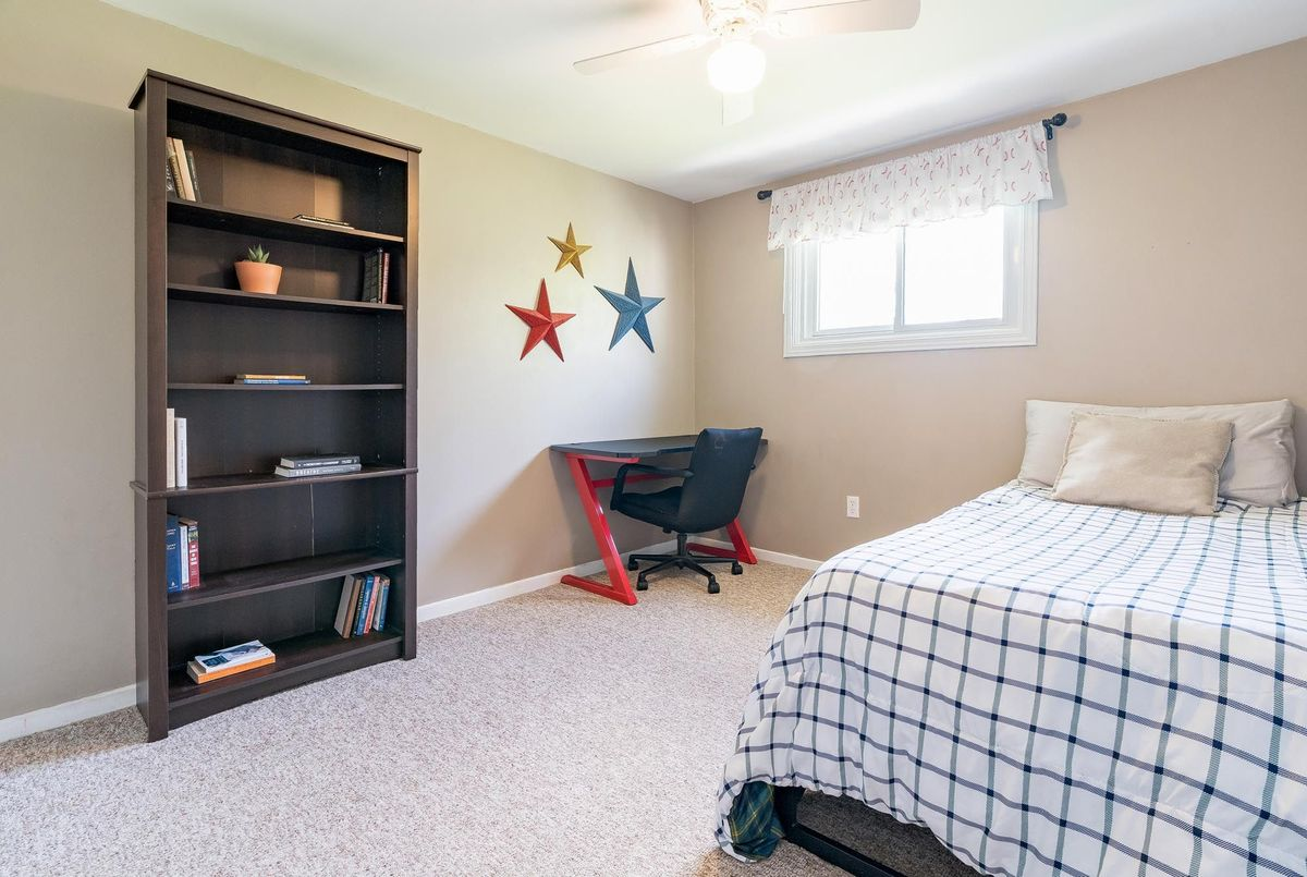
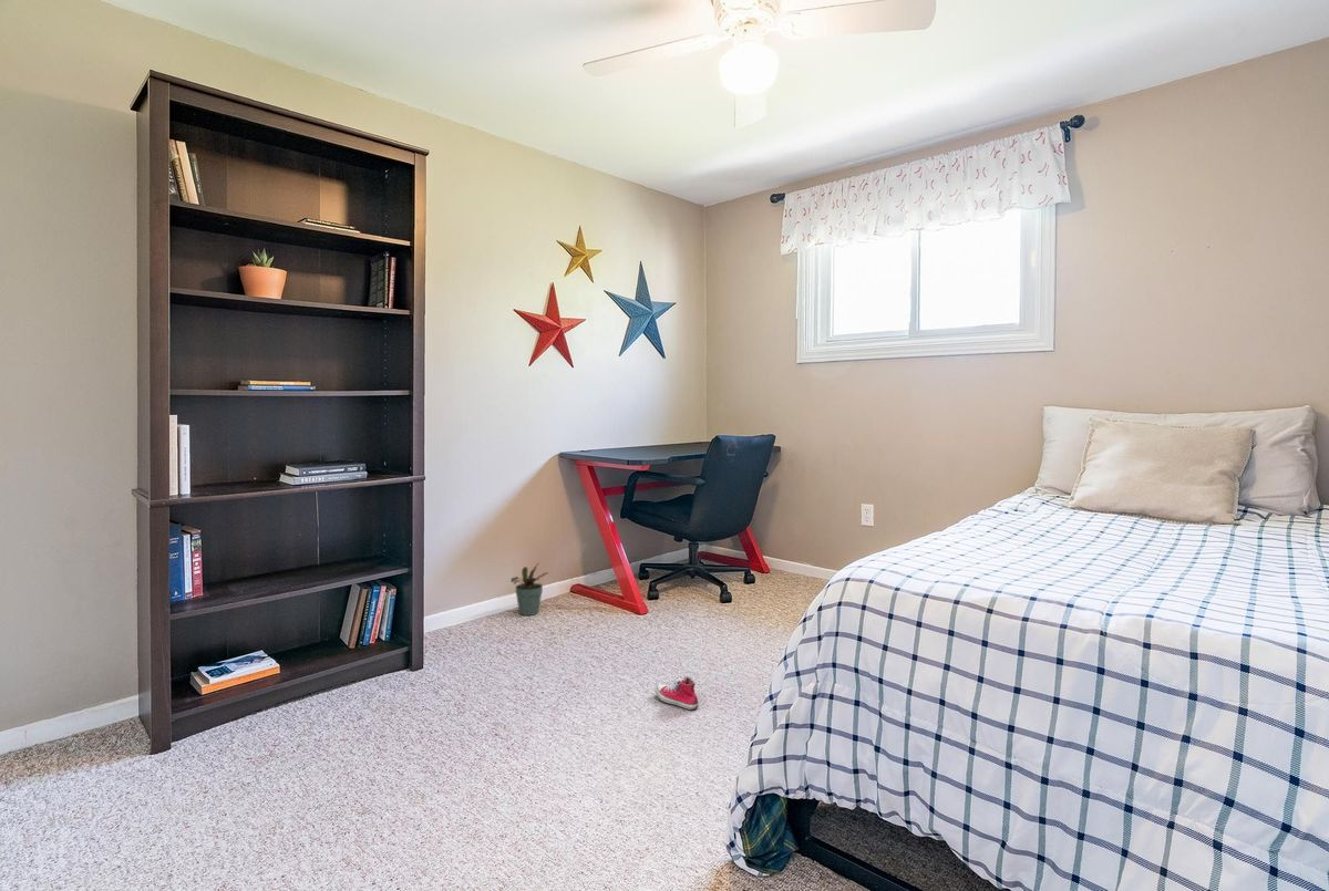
+ potted plant (530, 588)
+ sneaker (674, 688)
